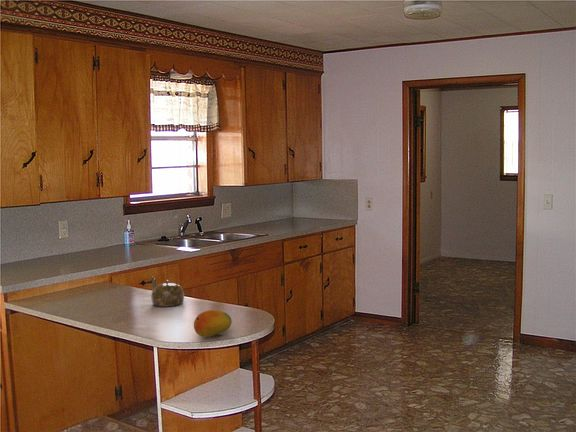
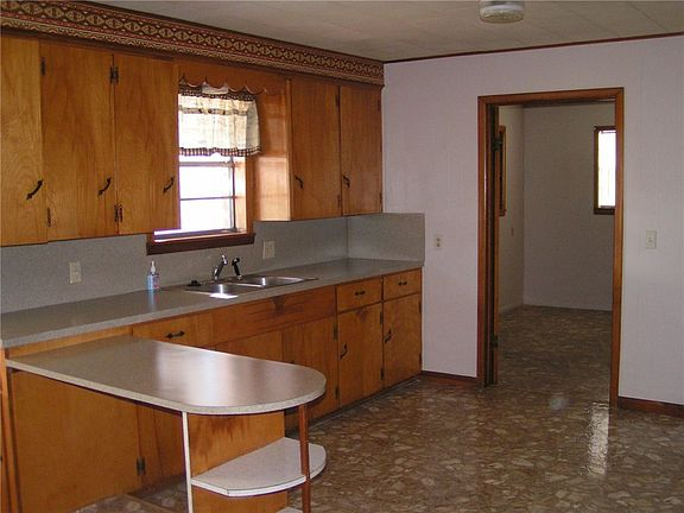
- teapot (166, 291)
- fruit (214, 322)
